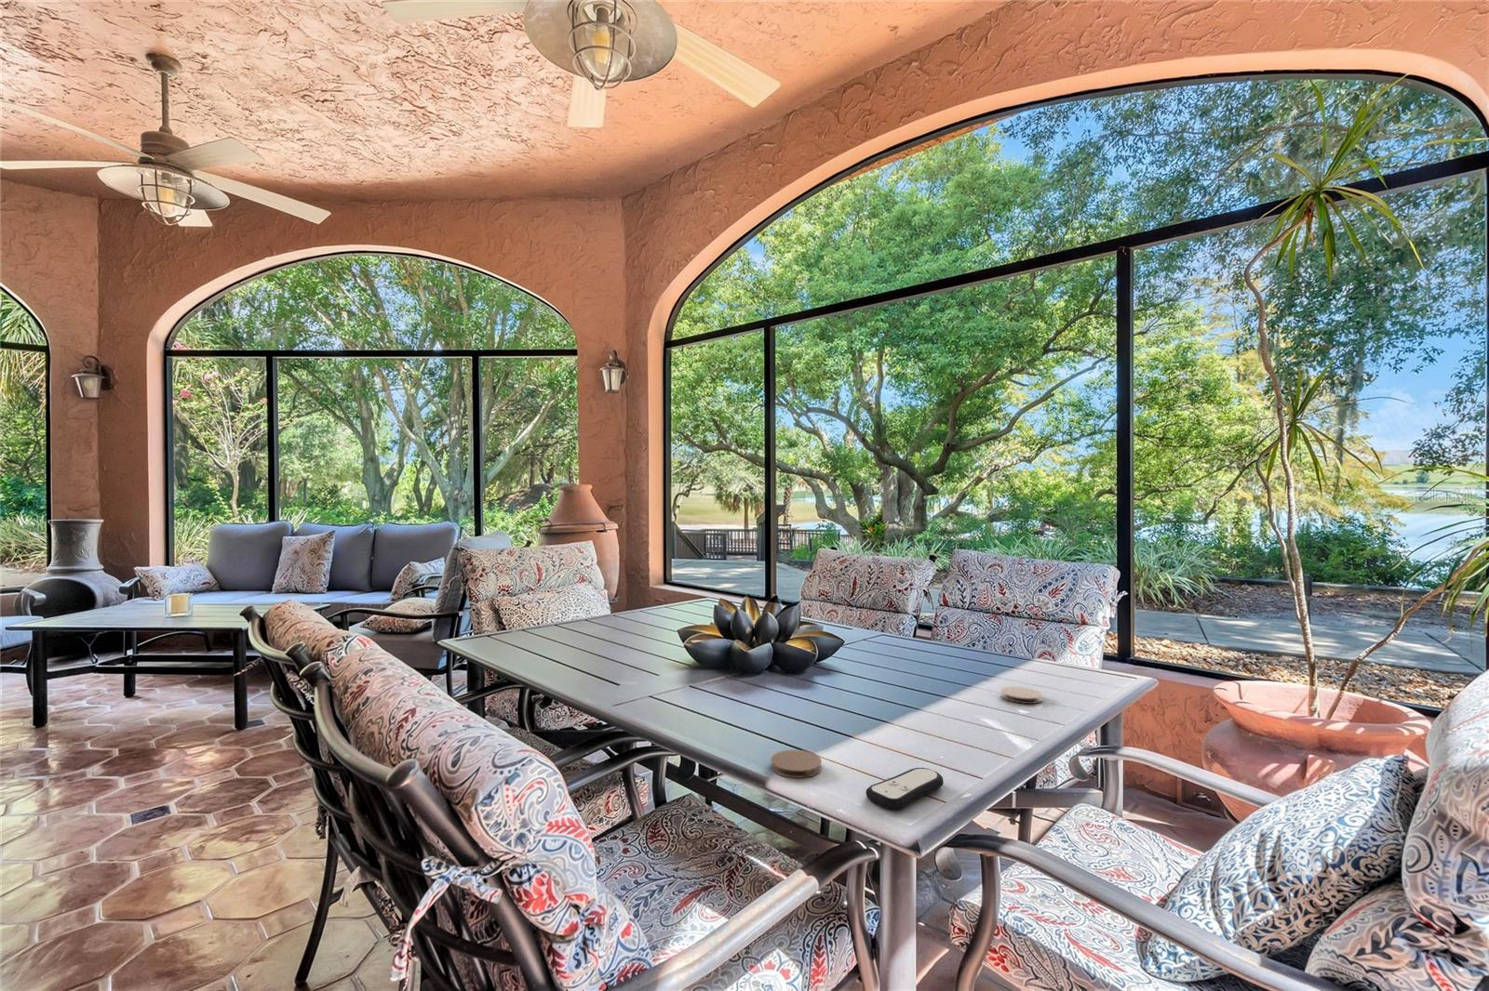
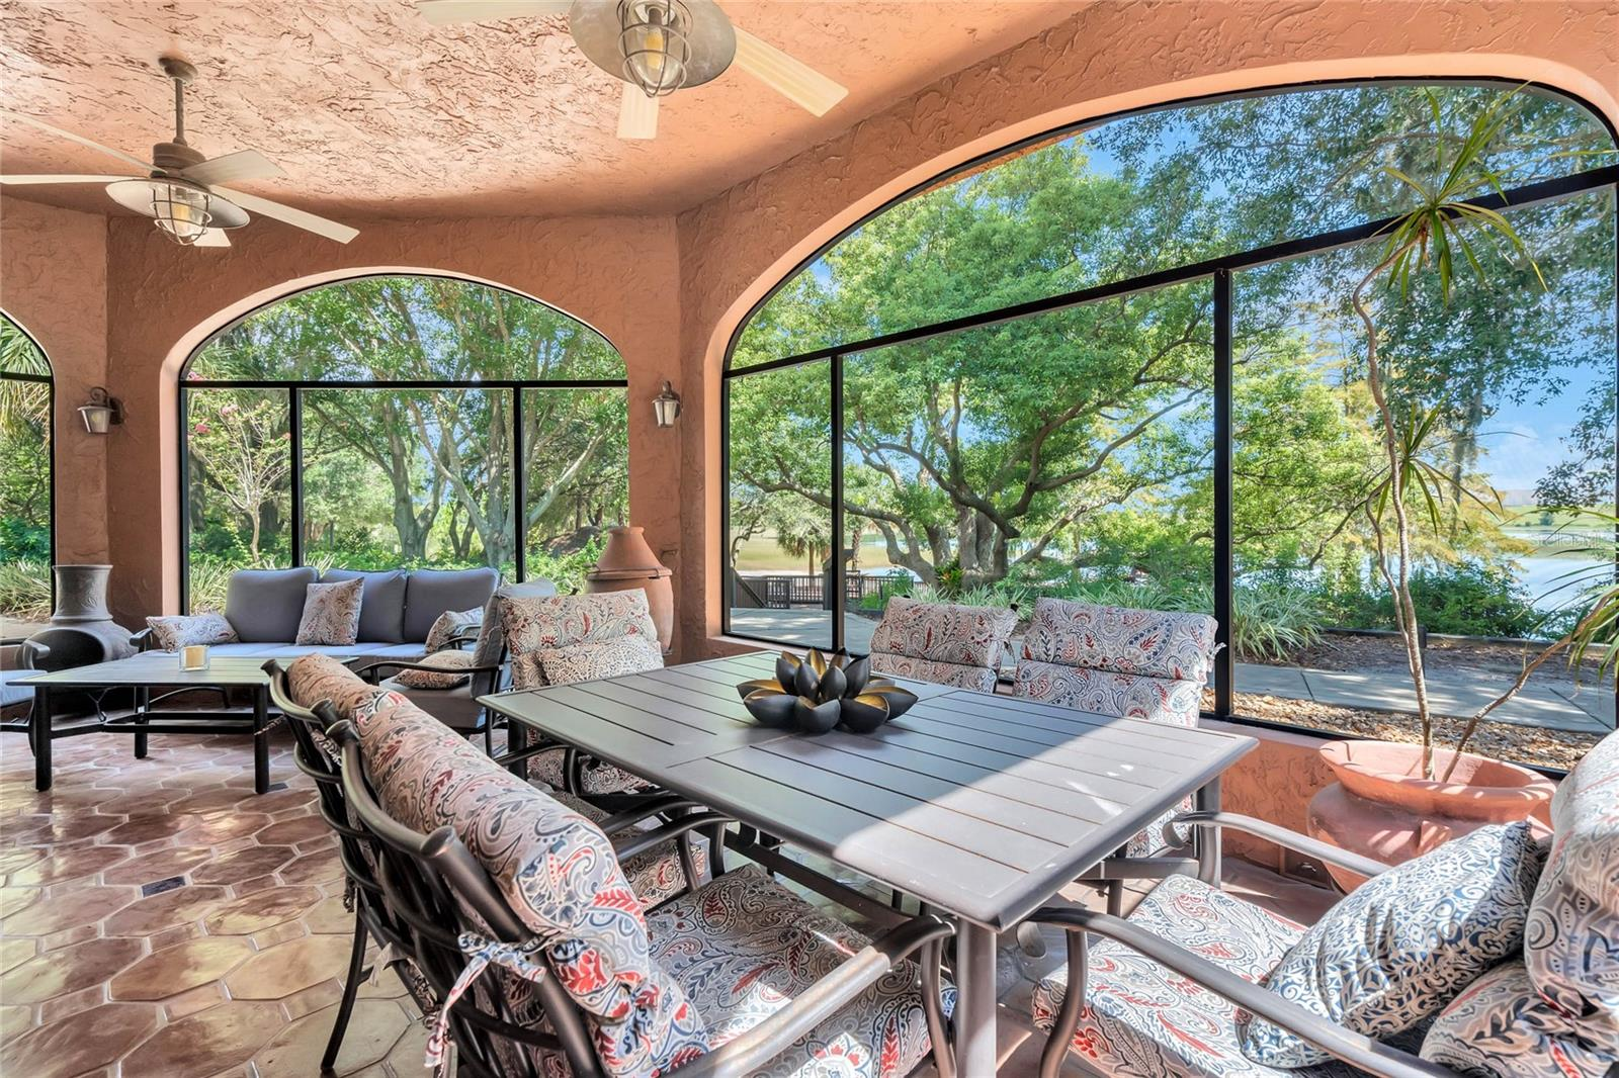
- coaster (796, 763)
- remote control (907, 786)
- coaster (1021, 695)
